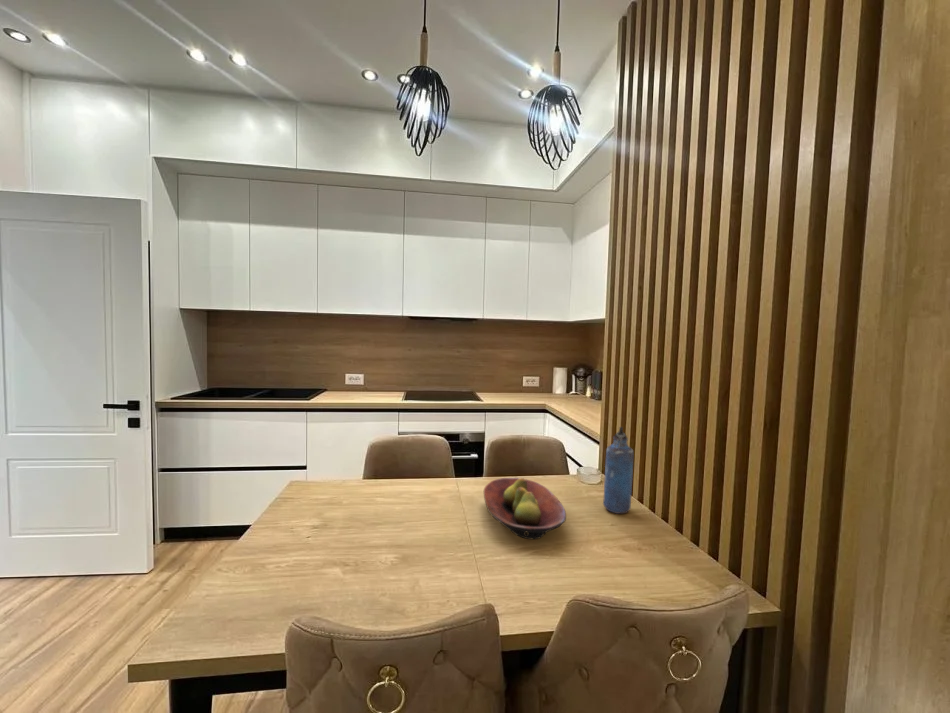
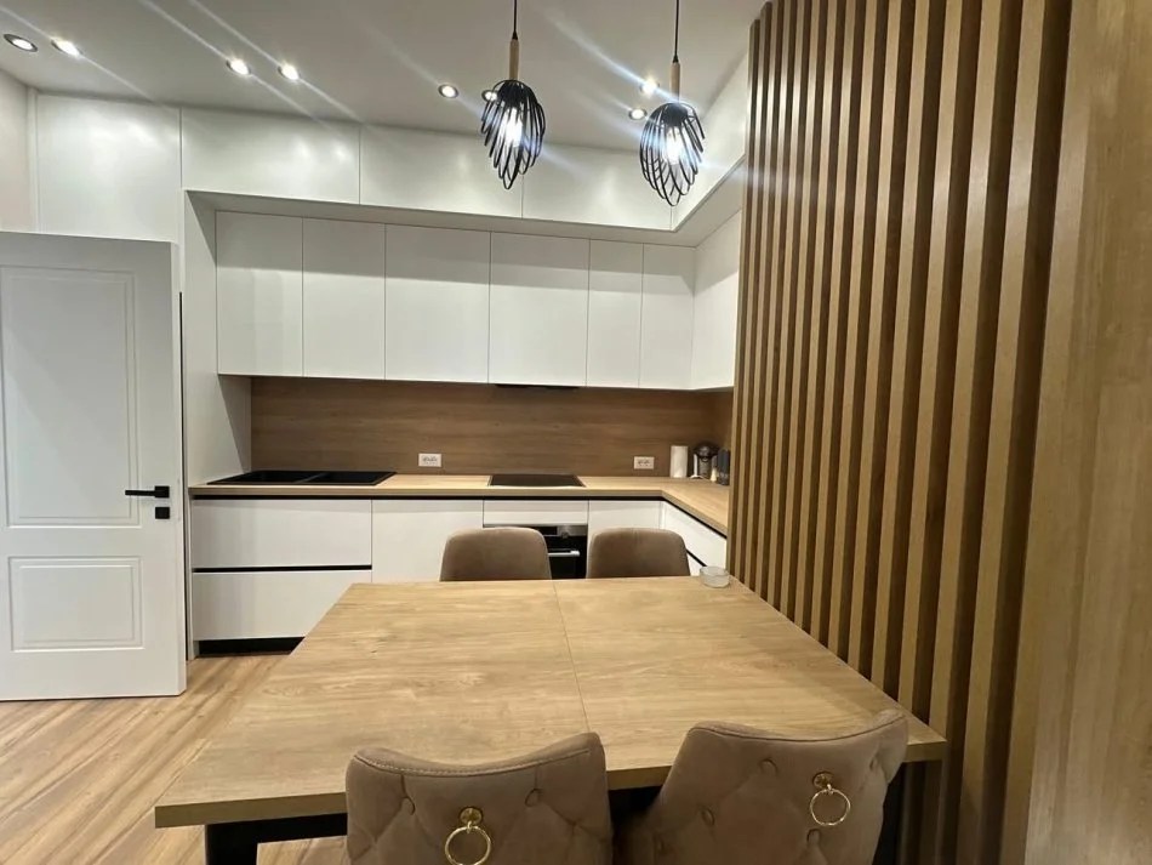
- water bottle (618, 468)
- fruit bowl (522, 501)
